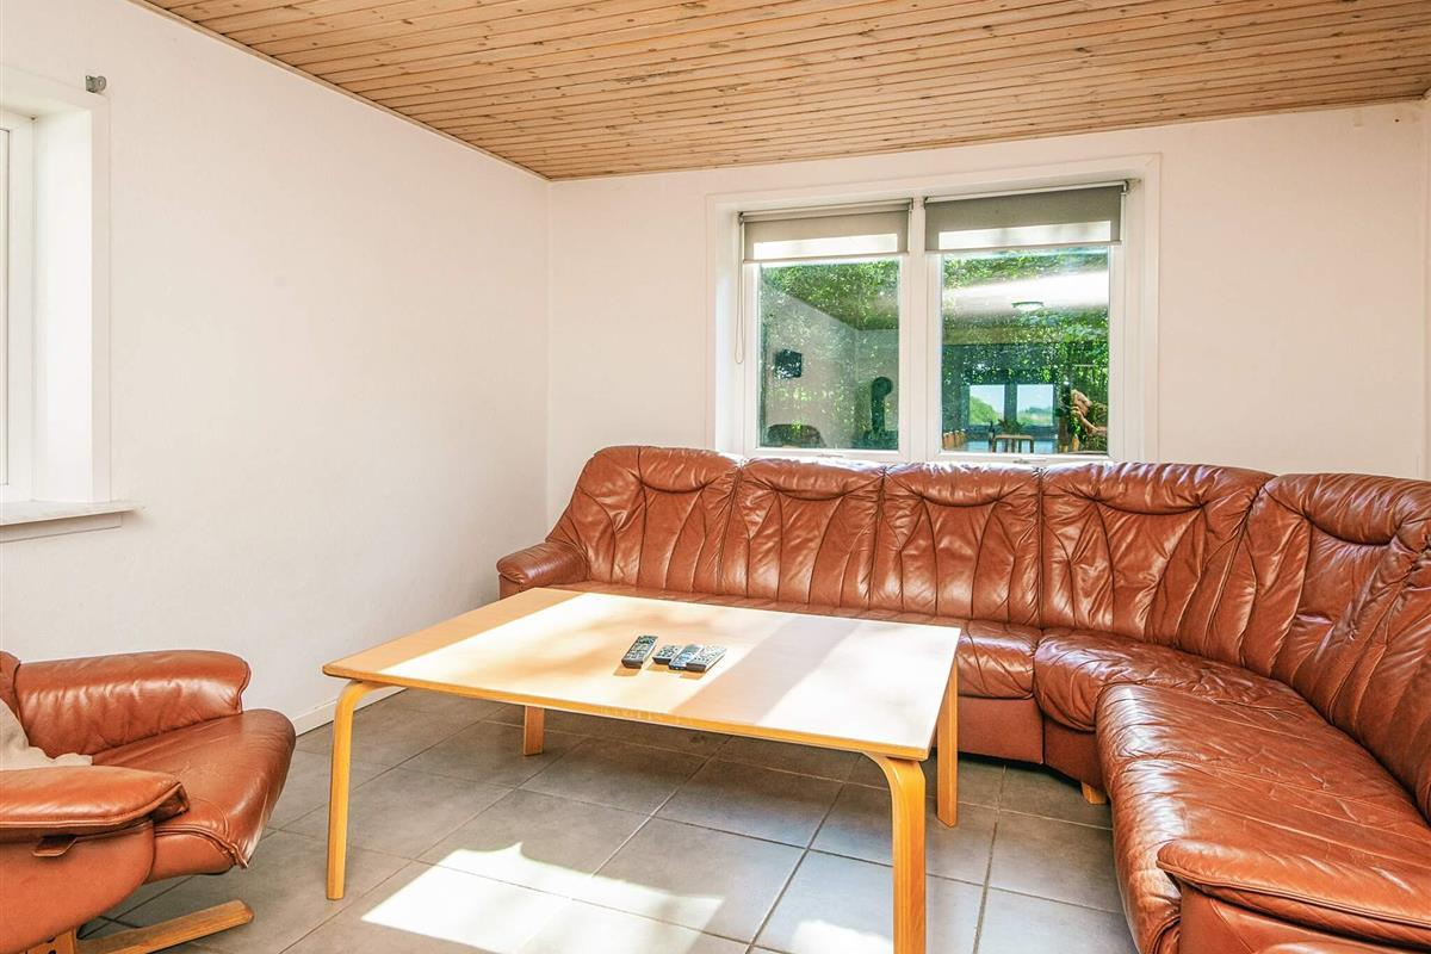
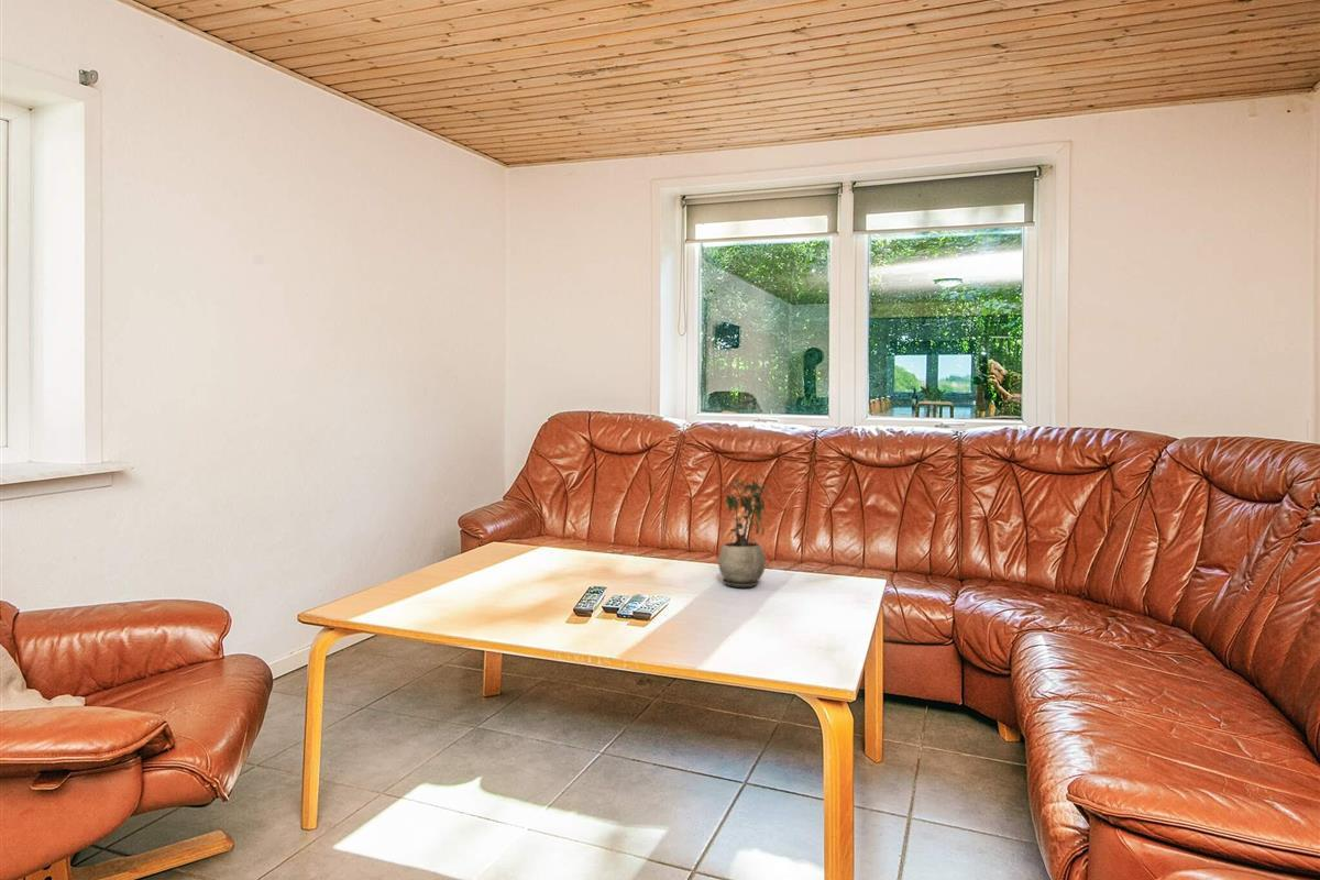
+ potted plant (746, 527)
